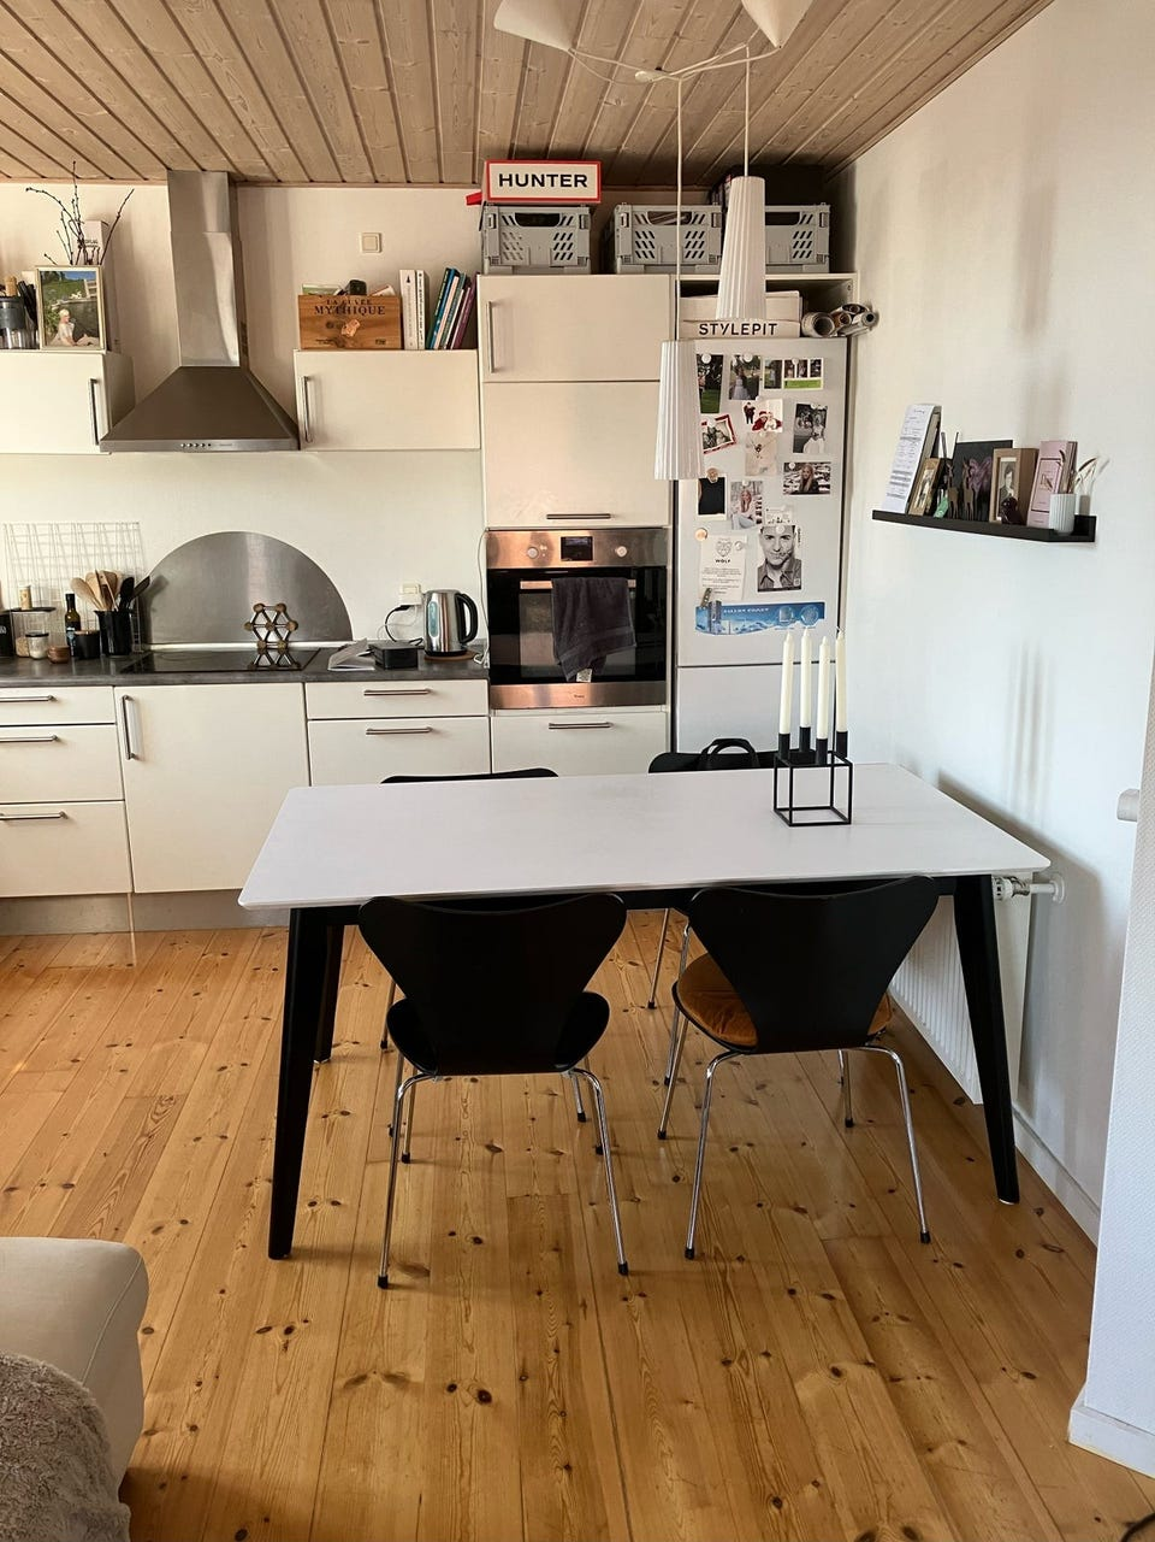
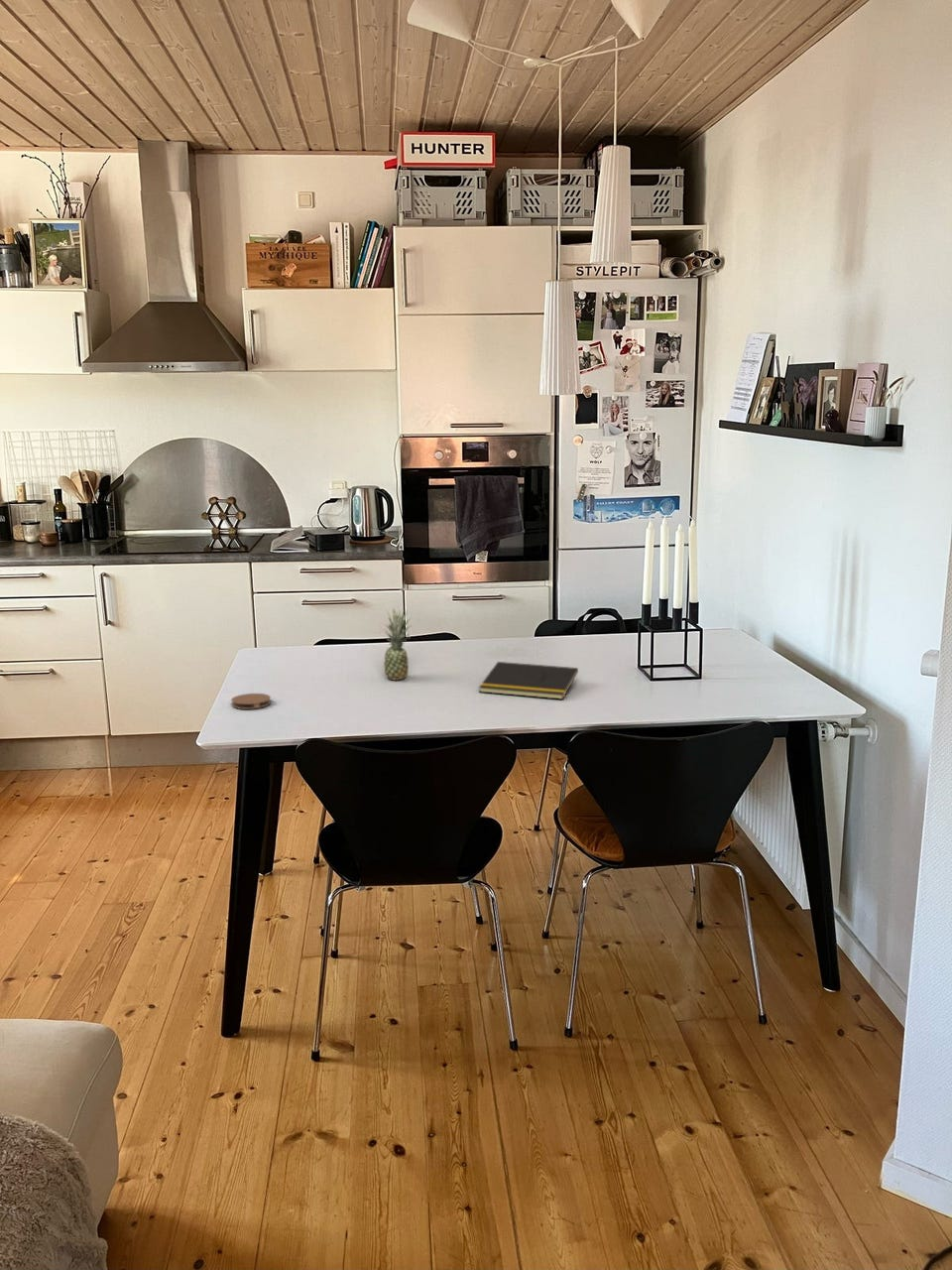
+ notepad (529, 680)
+ fruit (397, 643)
+ coaster (251, 700)
